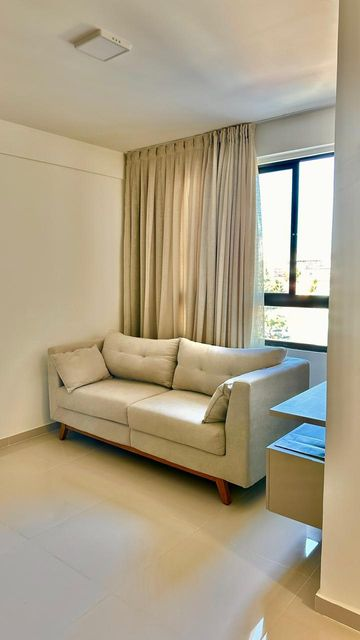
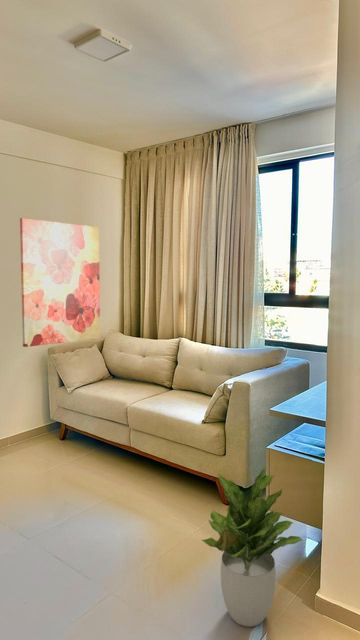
+ potted plant (244, 542)
+ wall art (63, 283)
